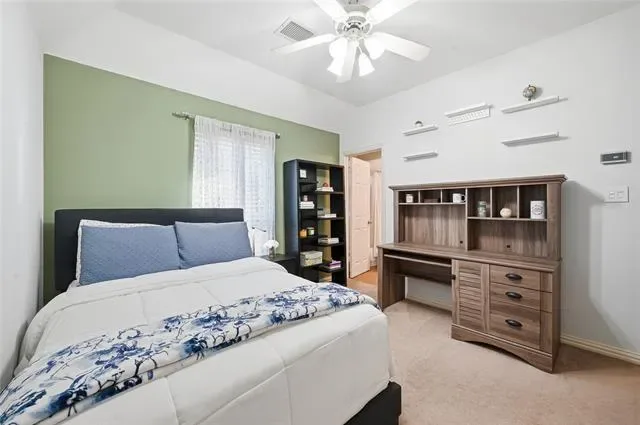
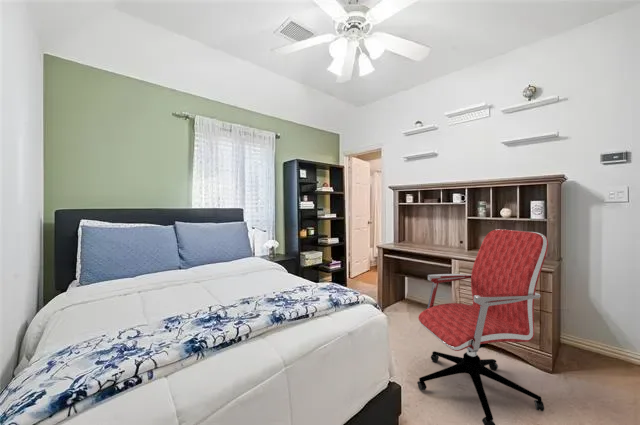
+ office chair (470, 309)
